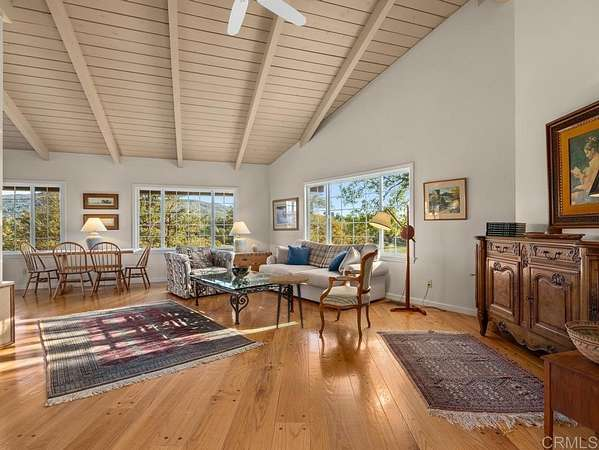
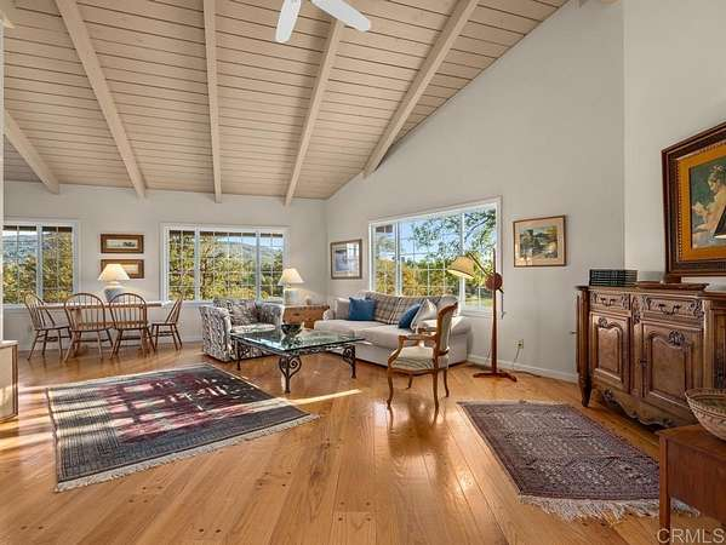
- side table (289, 302)
